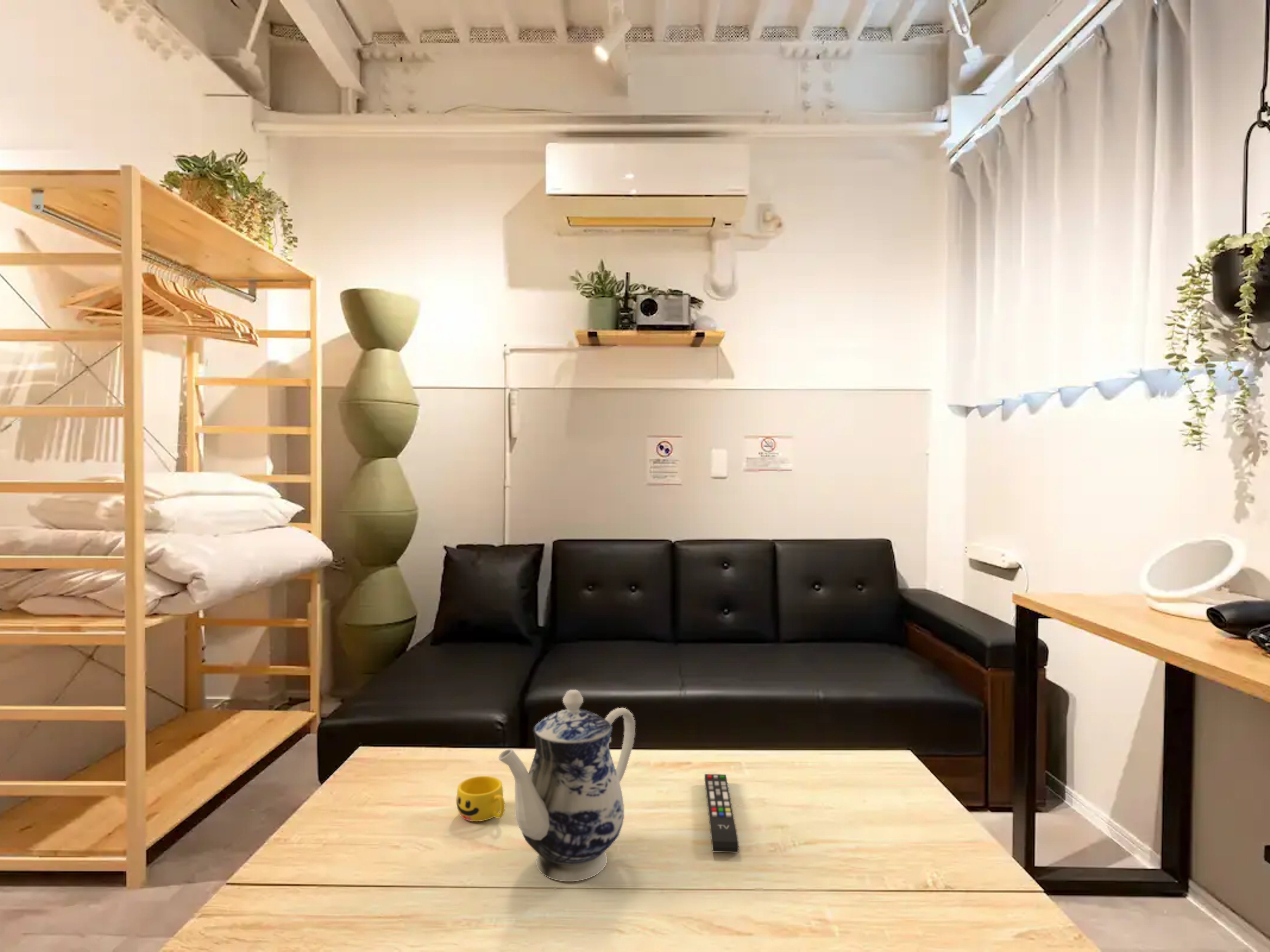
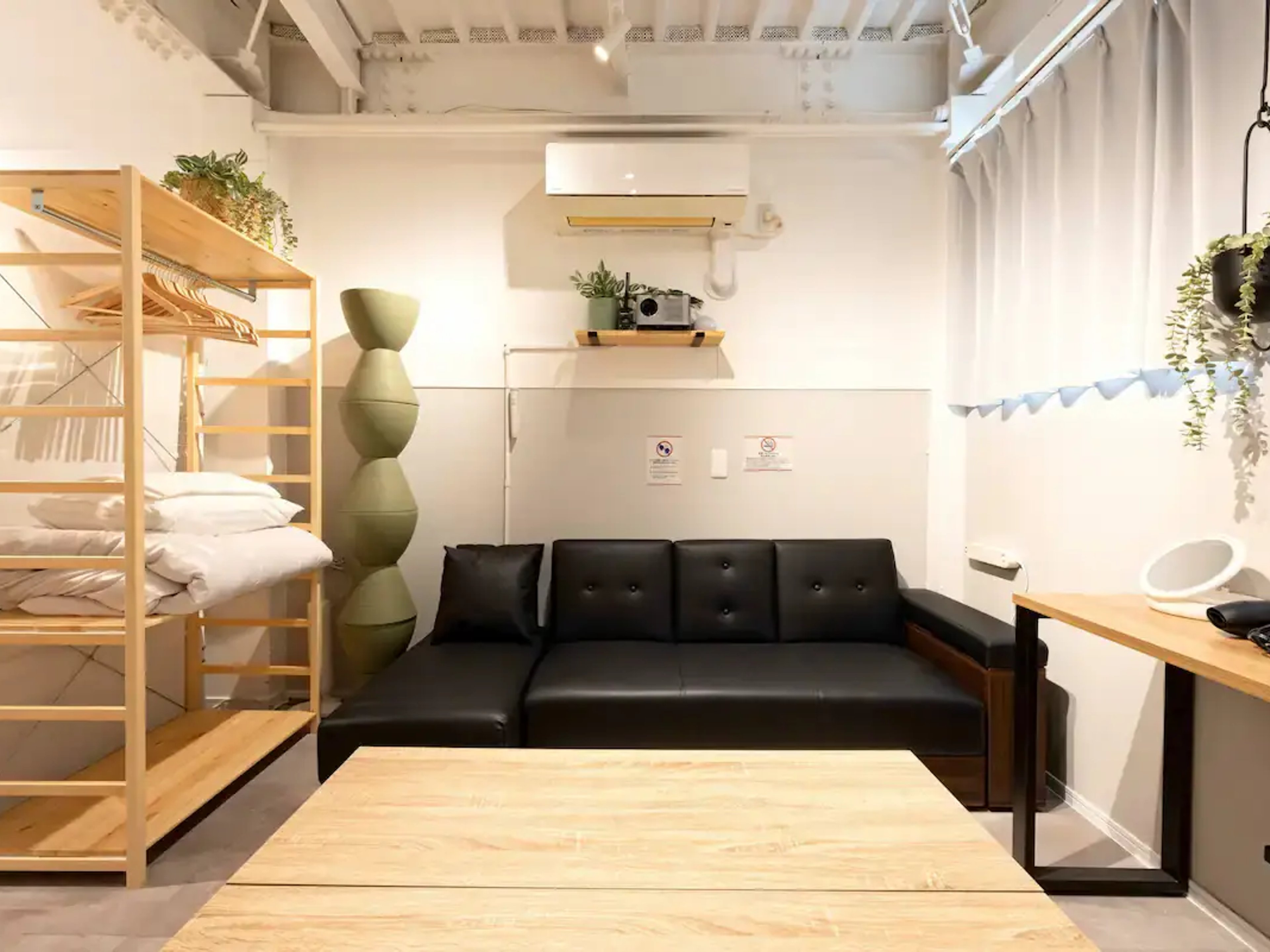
- remote control (720, 809)
- teapot (572, 776)
- cup (484, 801)
